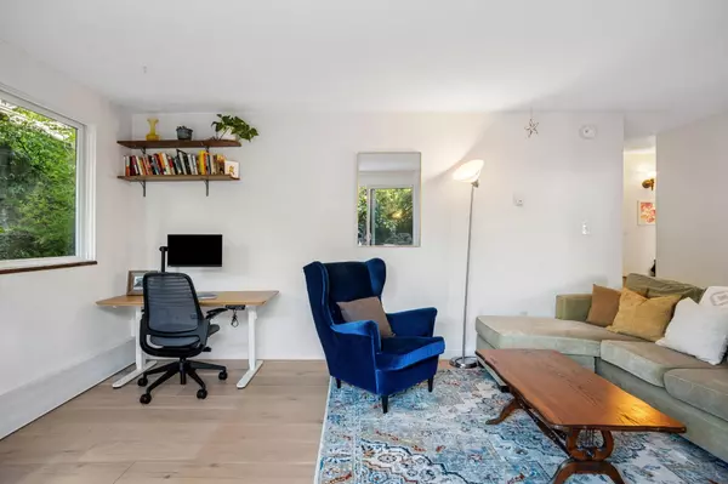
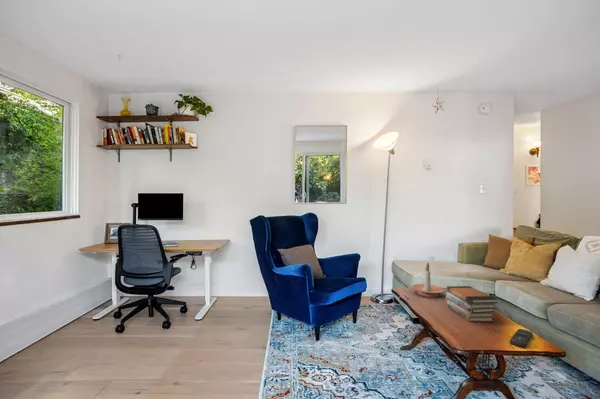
+ book stack (469, 302)
+ remote control (521, 337)
+ candle holder (427, 278)
